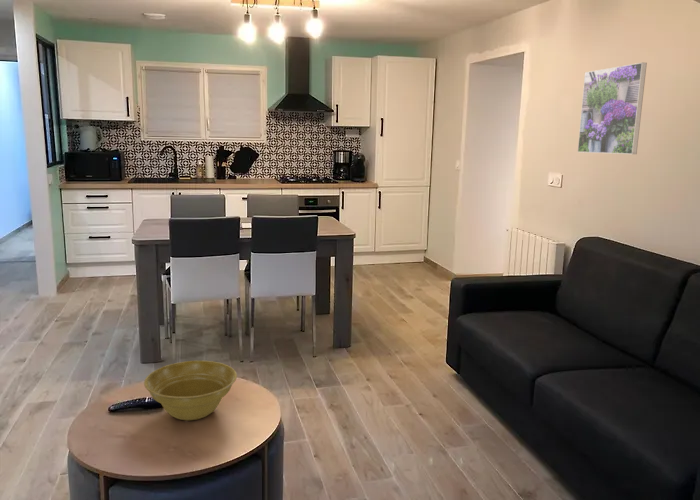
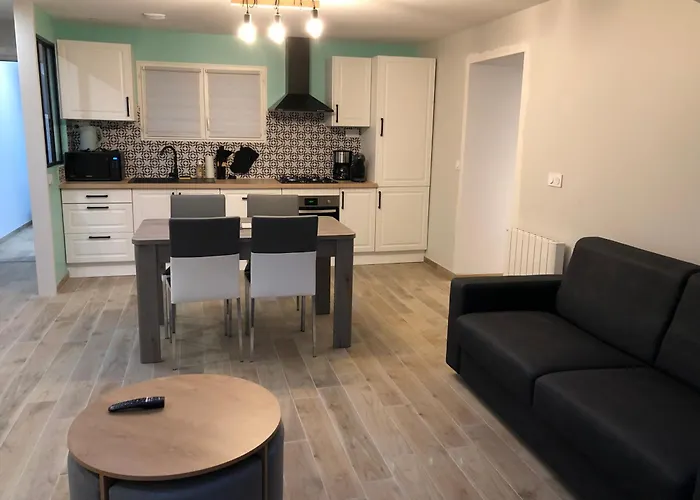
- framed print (609, 111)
- planter bowl (191, 394)
